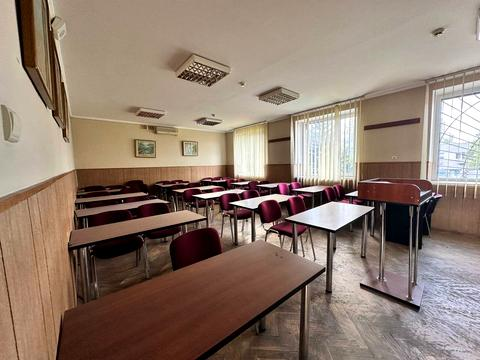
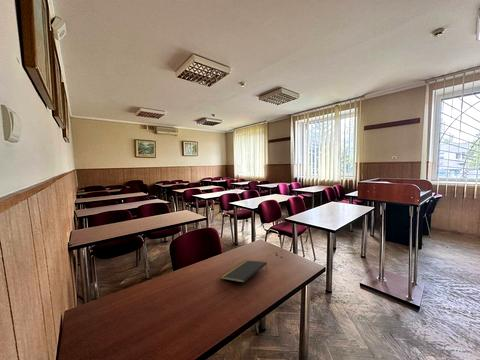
+ notepad (244, 270)
